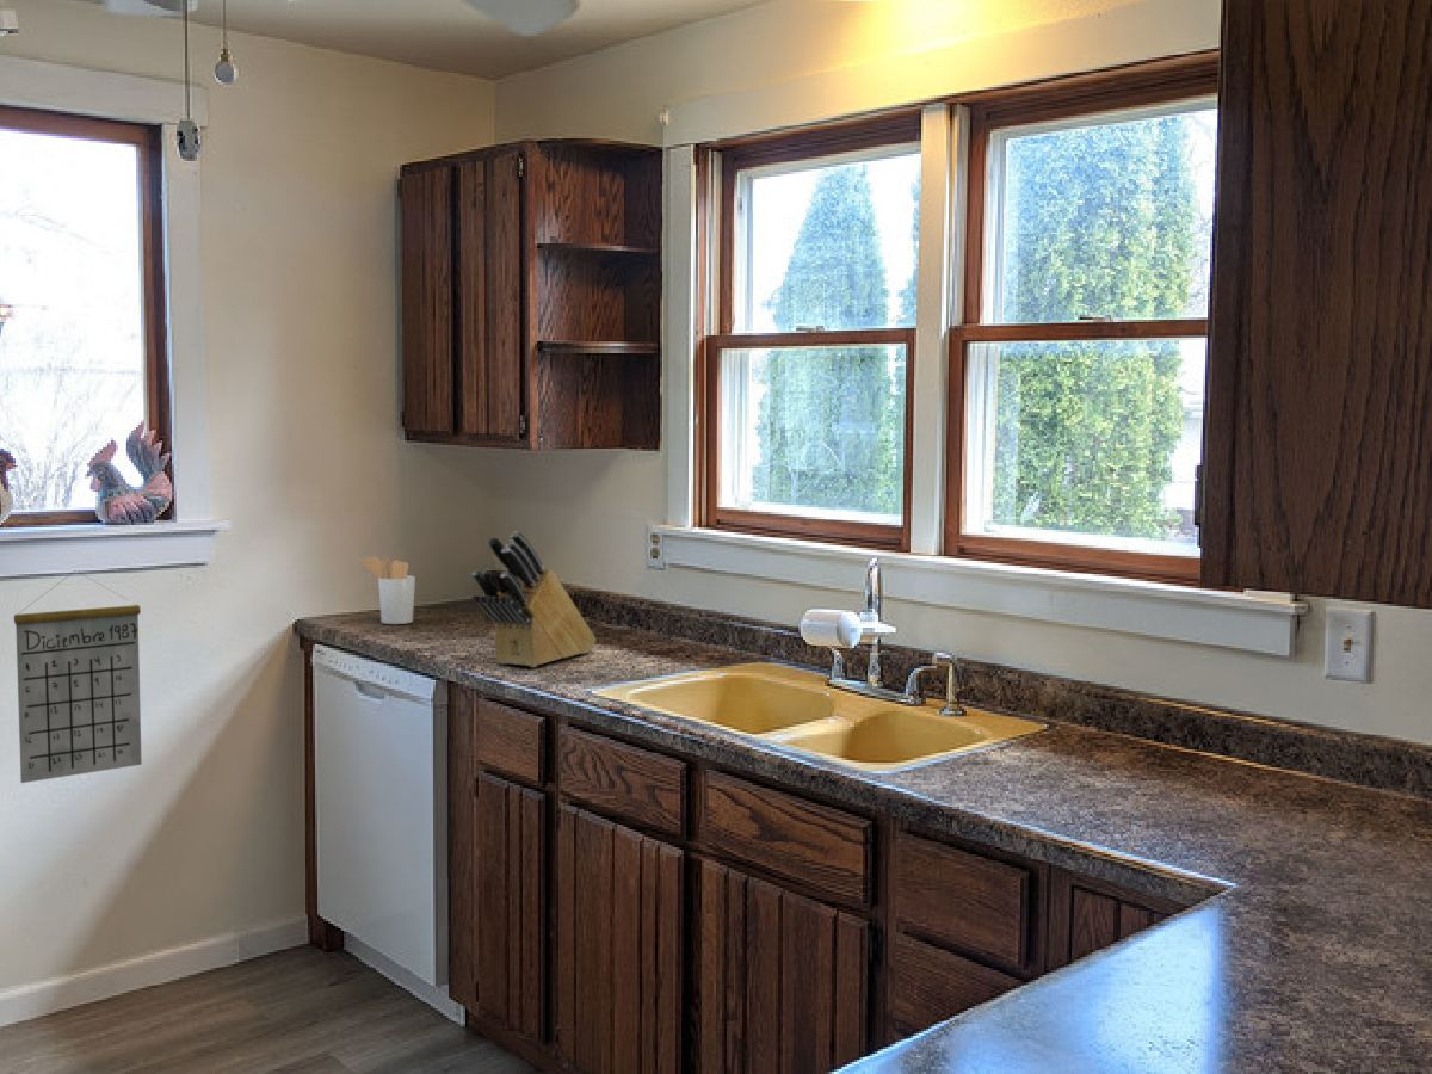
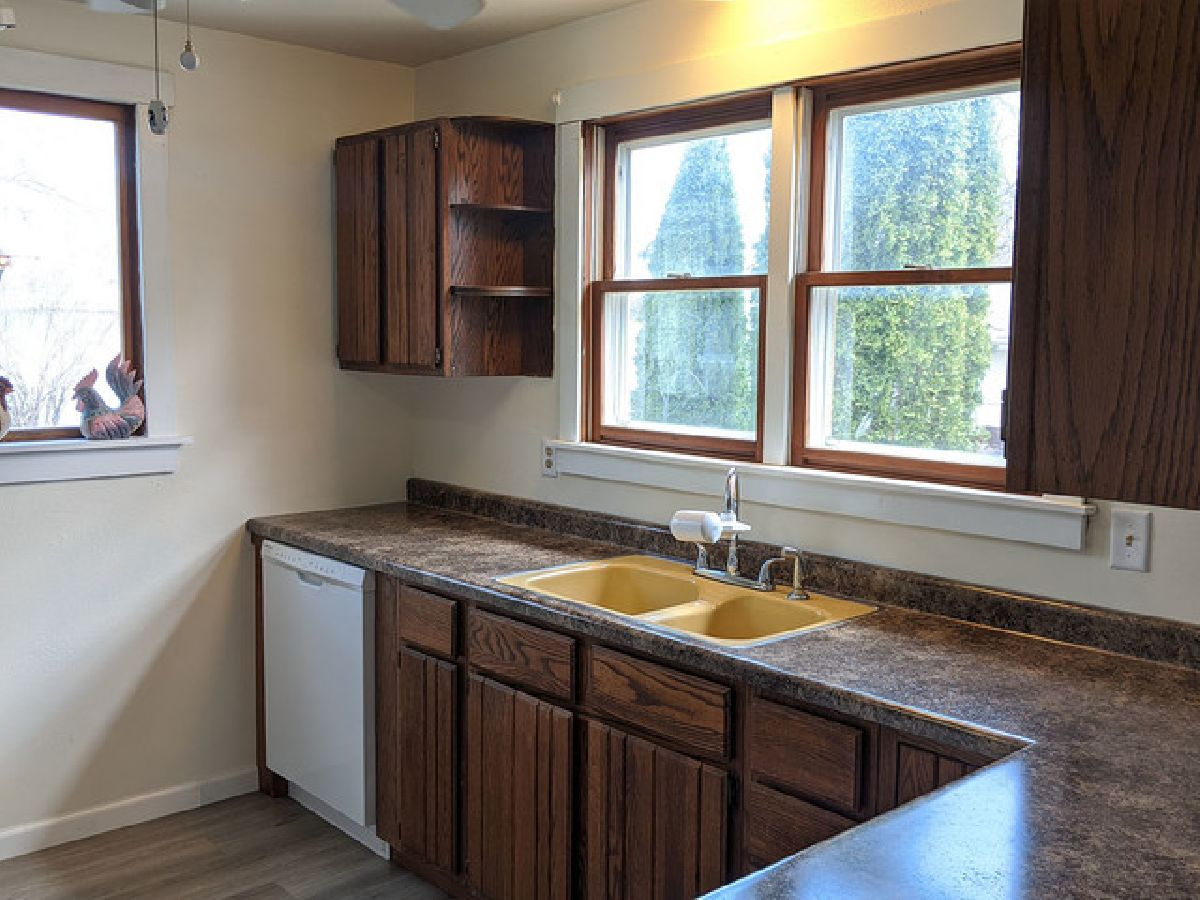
- calendar (80, 672)
- utensil holder (388, 588)
- knife block (535, 594)
